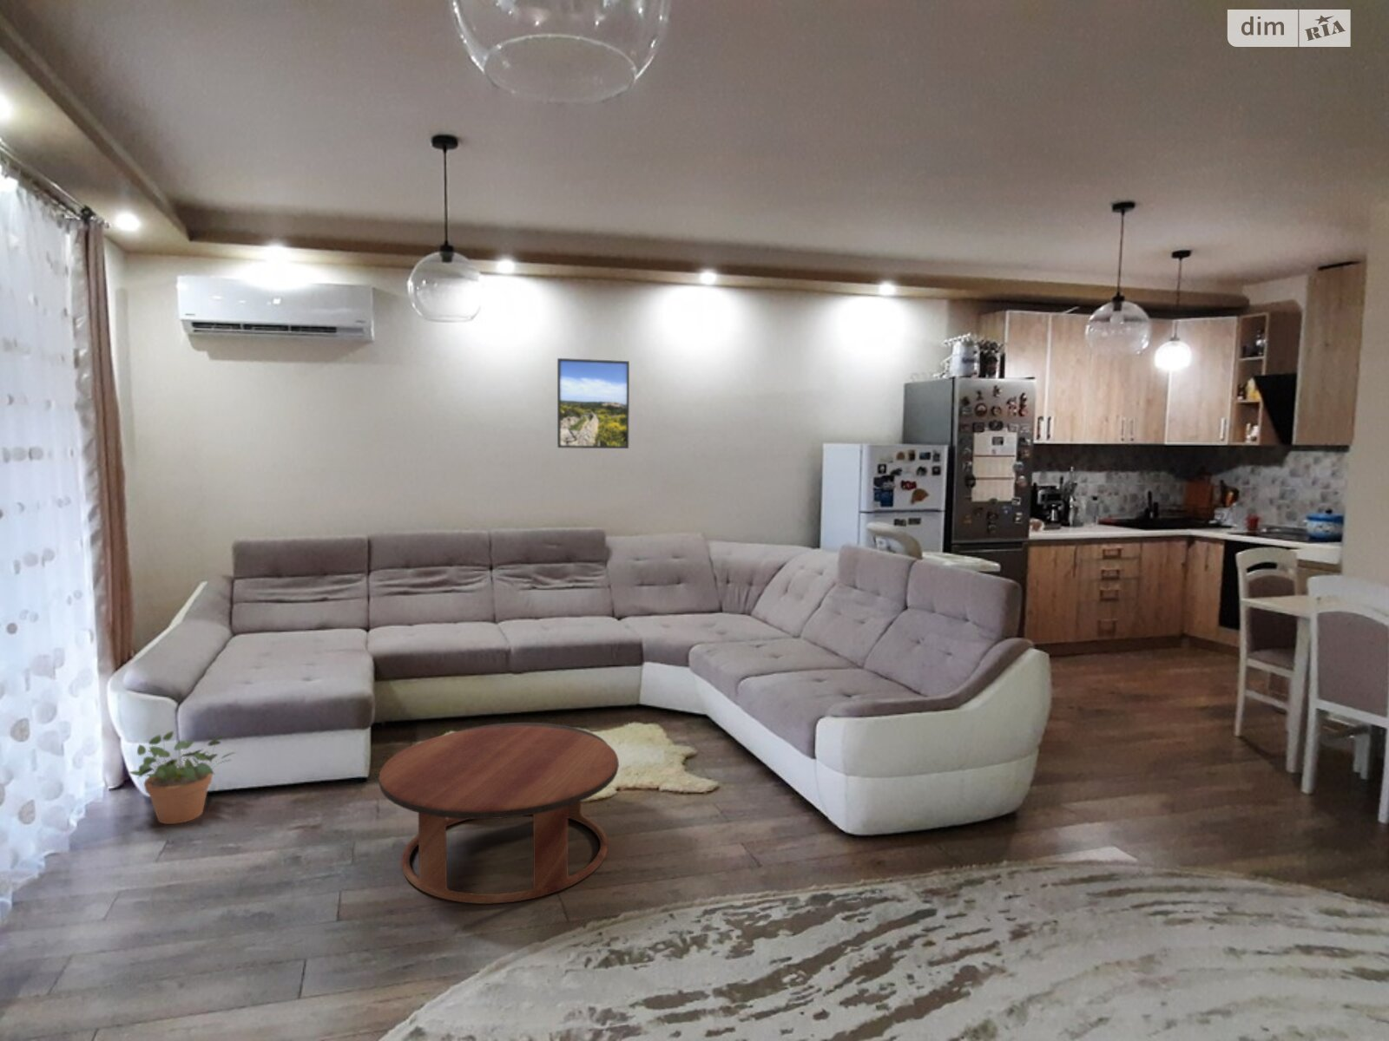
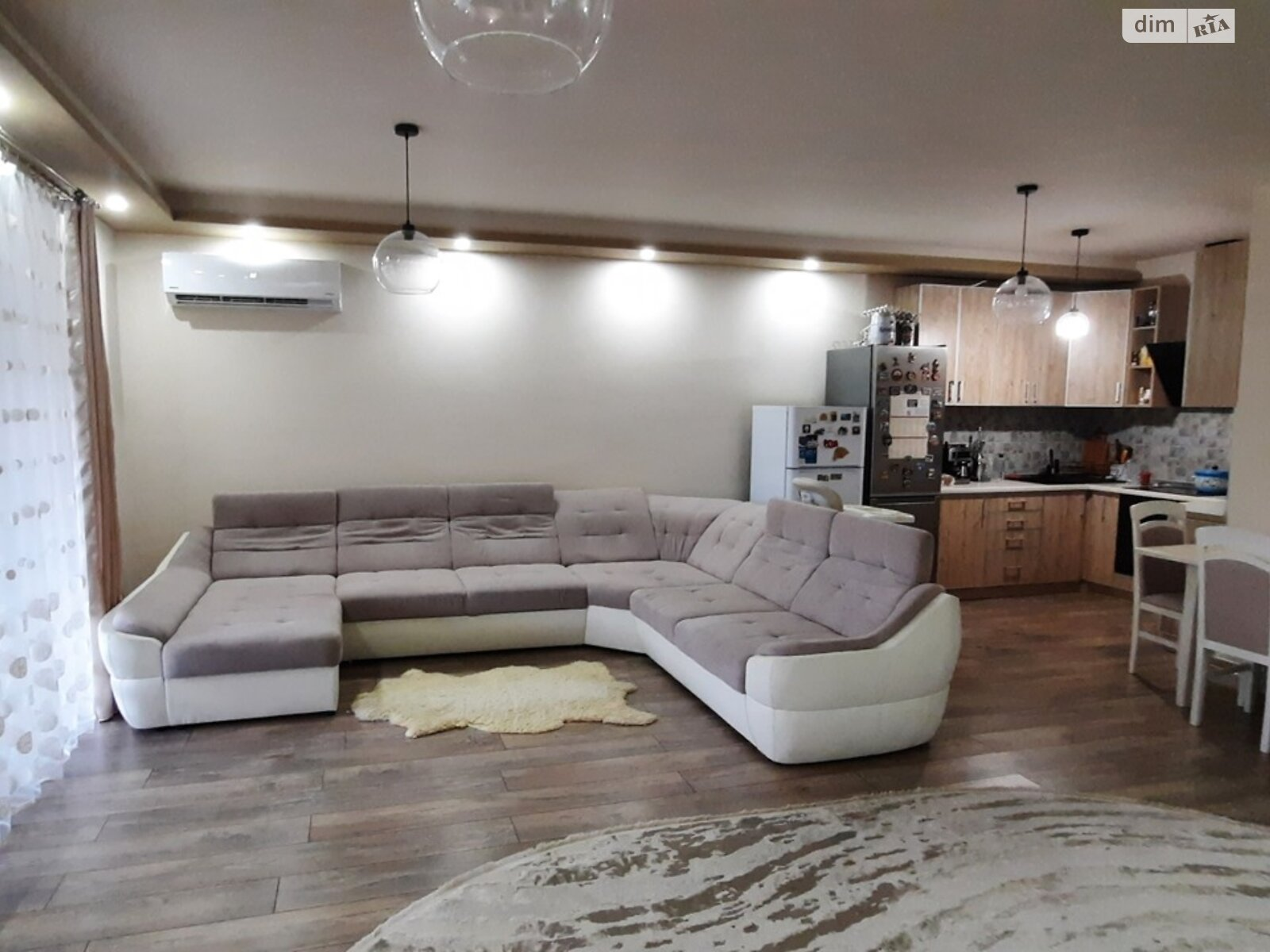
- coffee table (506, 804)
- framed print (593, 403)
- potted plant (187, 775)
